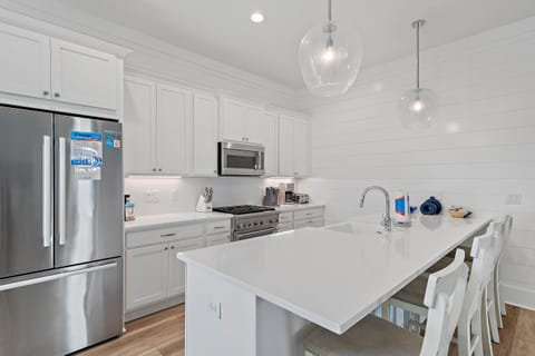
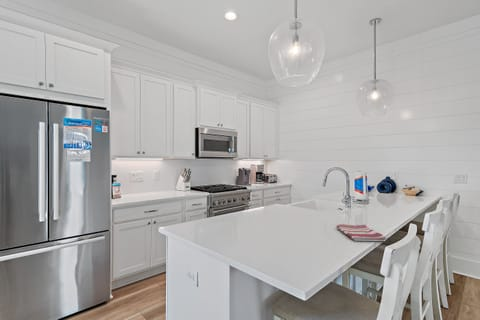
+ dish towel (359, 232)
